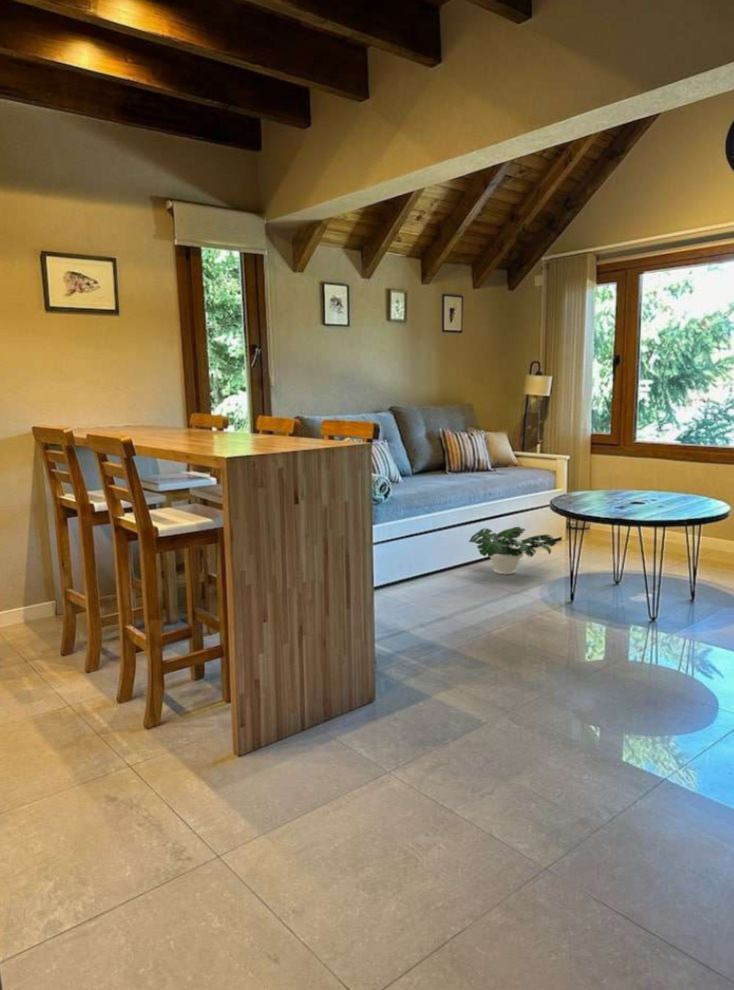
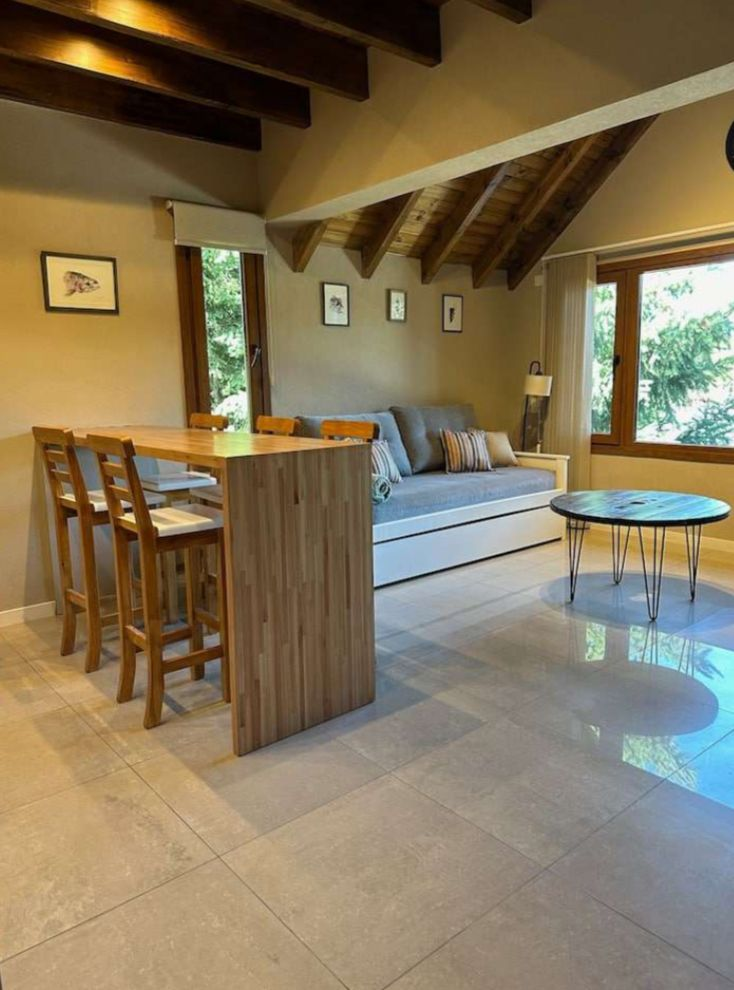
- potted plant (506, 554)
